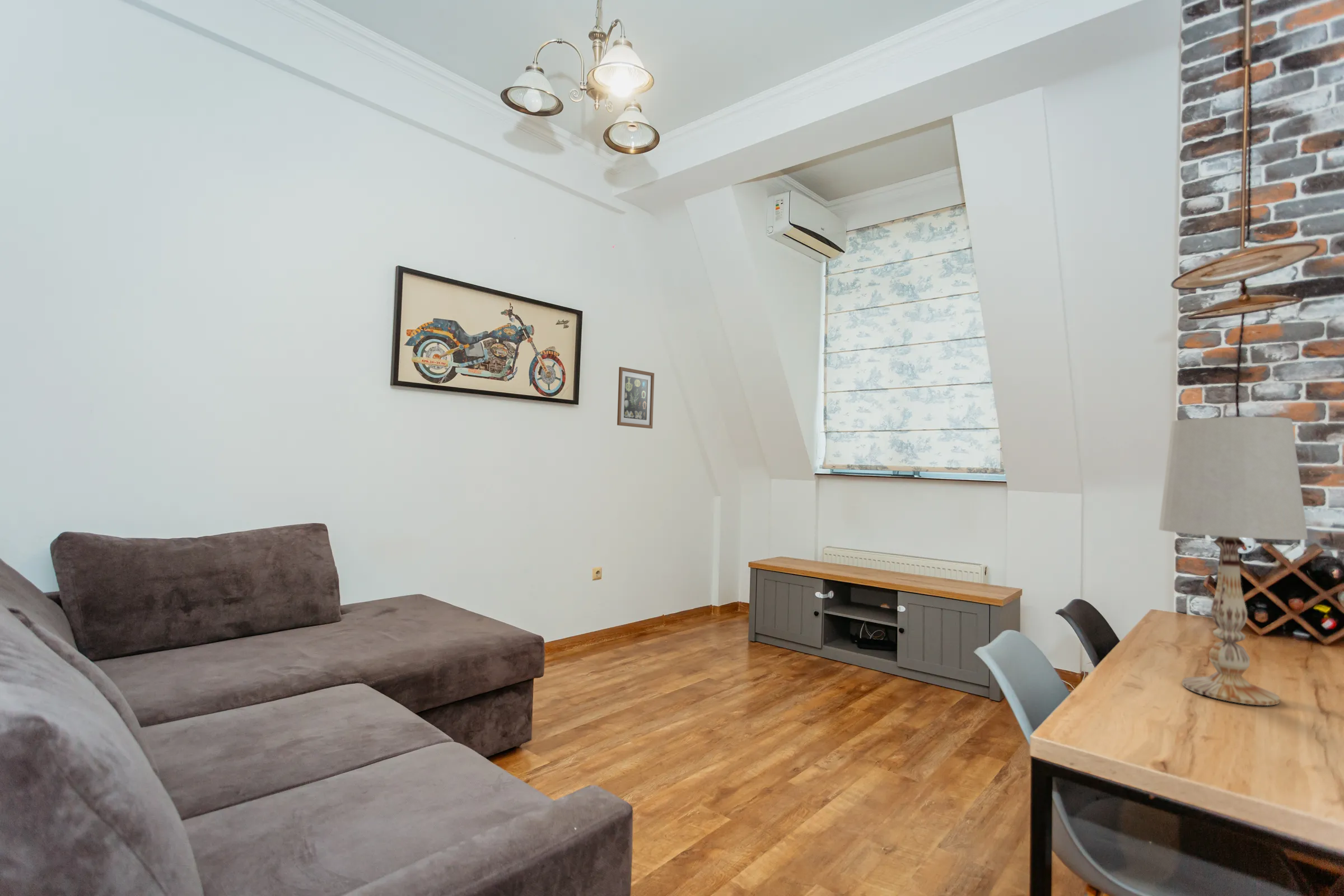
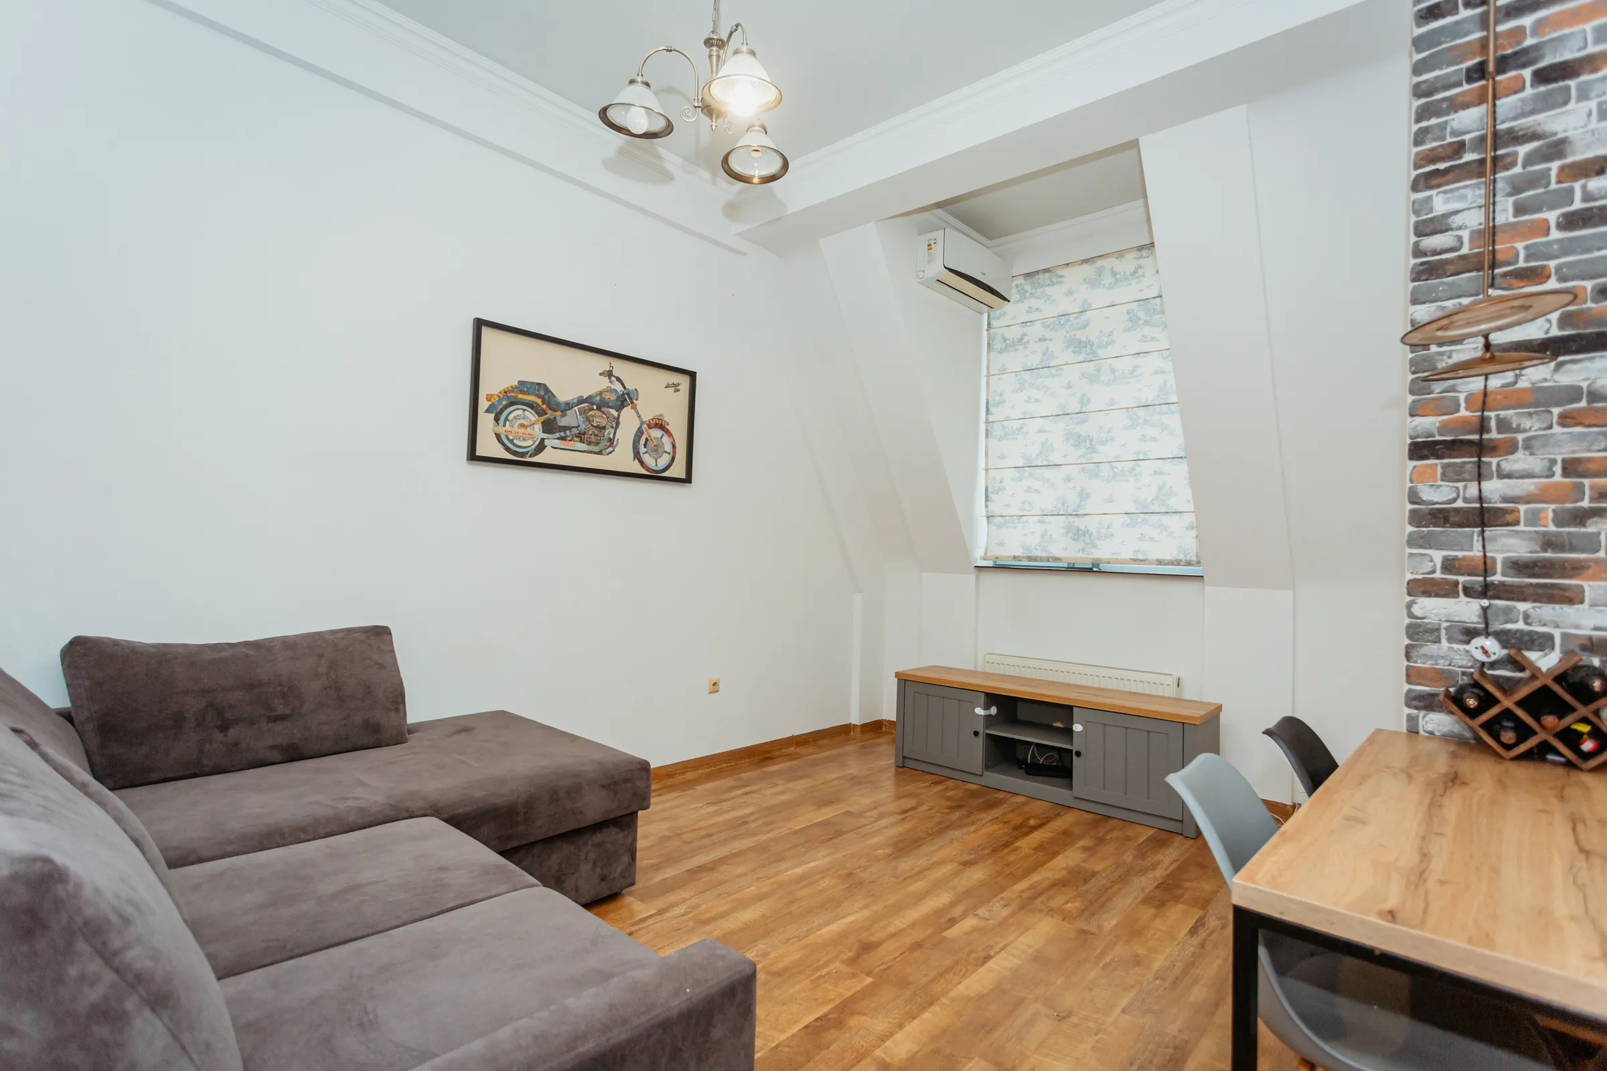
- wall art (636, 398)
- table lamp (1229, 555)
